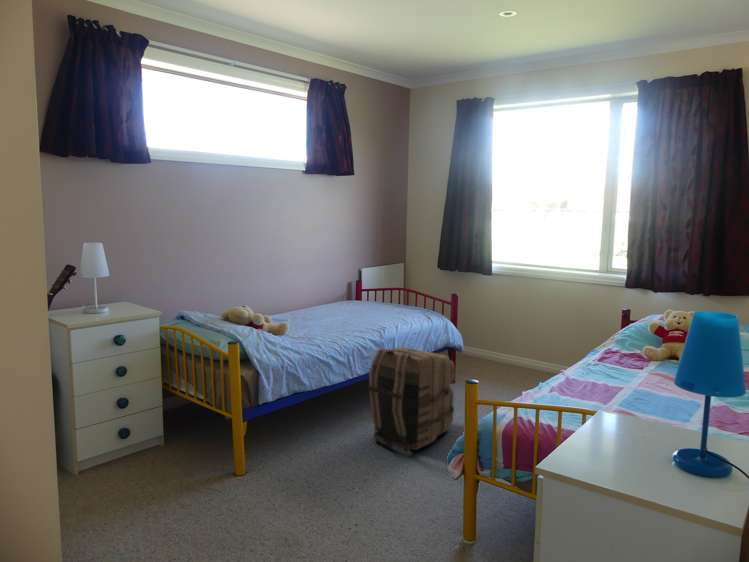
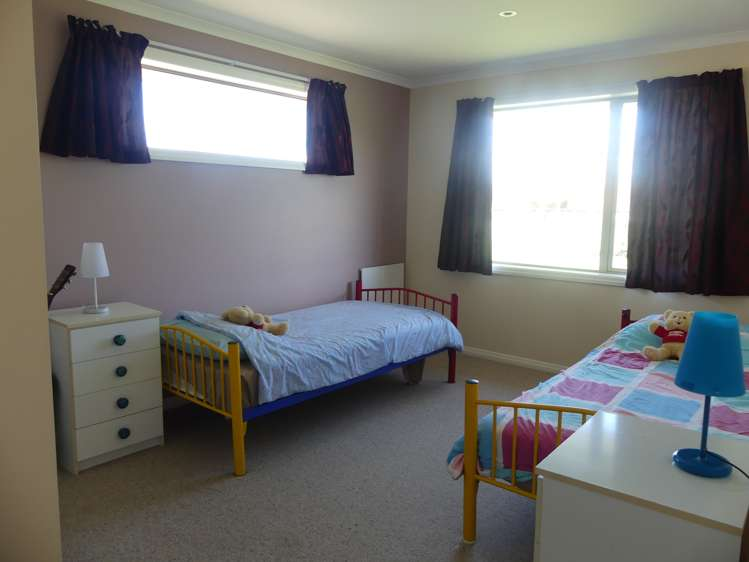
- backpack (413, 392)
